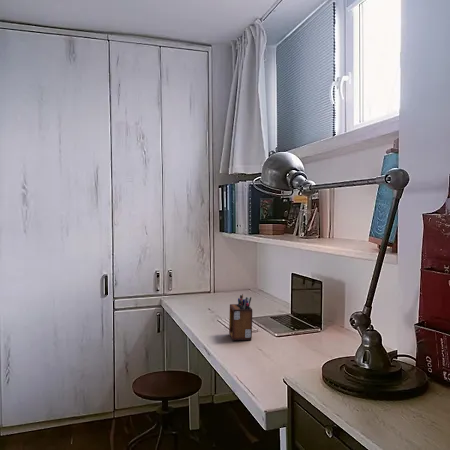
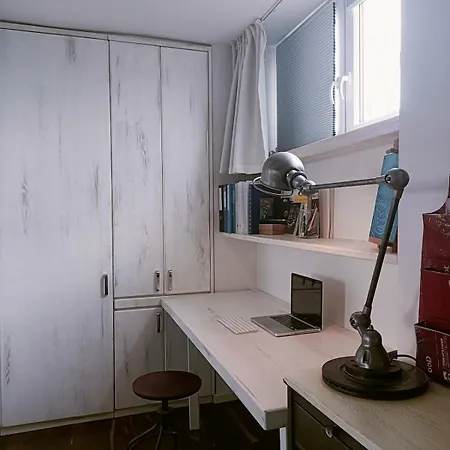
- desk organizer (240, 316)
